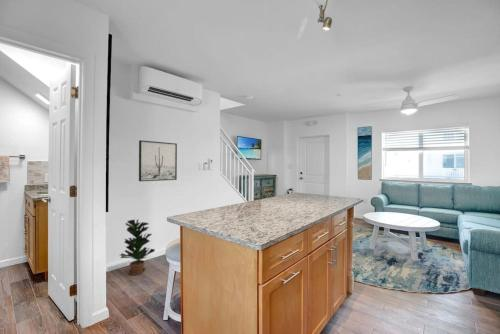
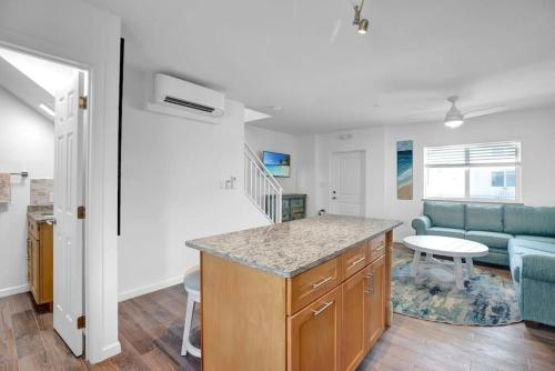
- wall art (158, 161)
- potted plant (135, 245)
